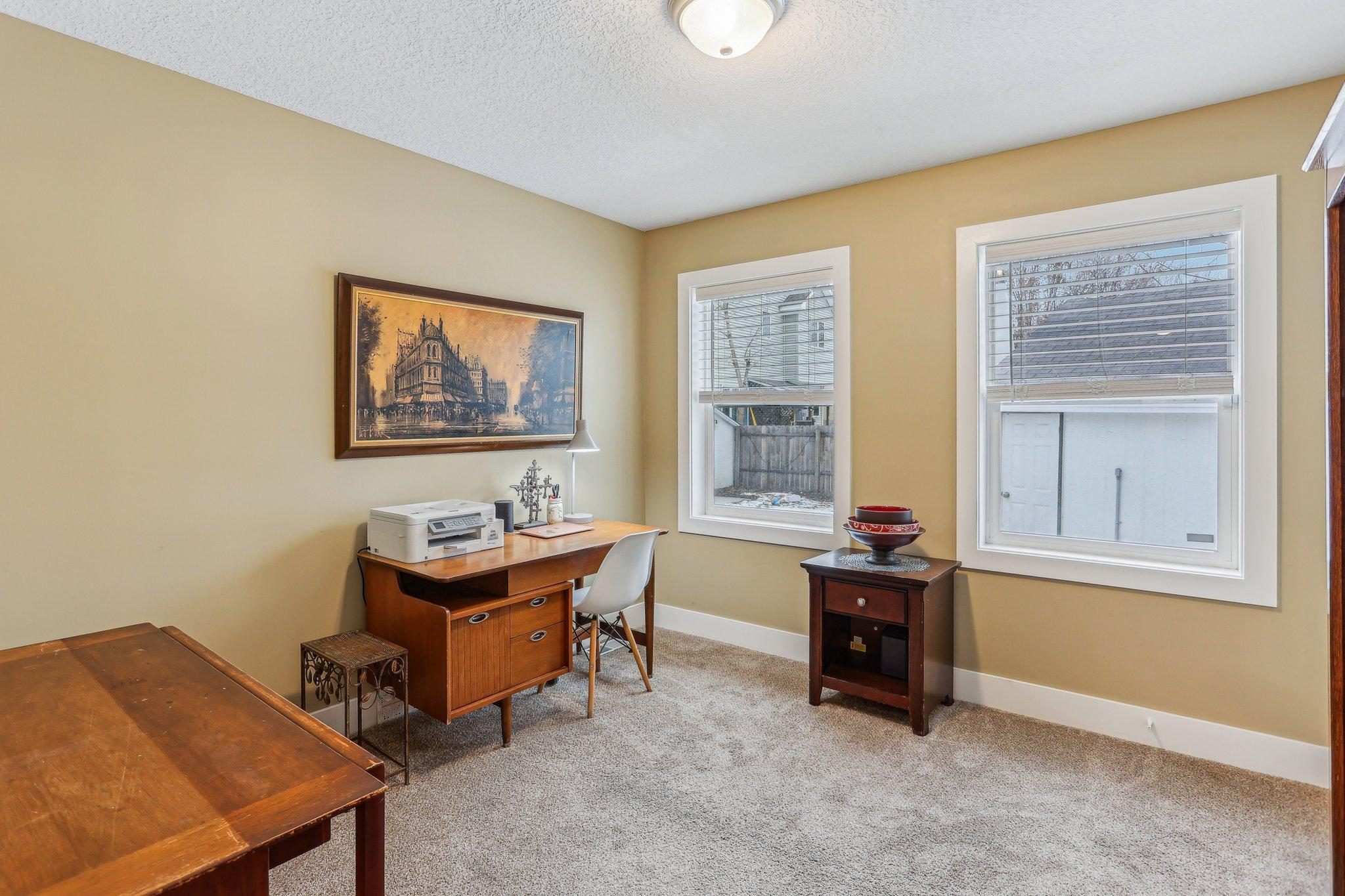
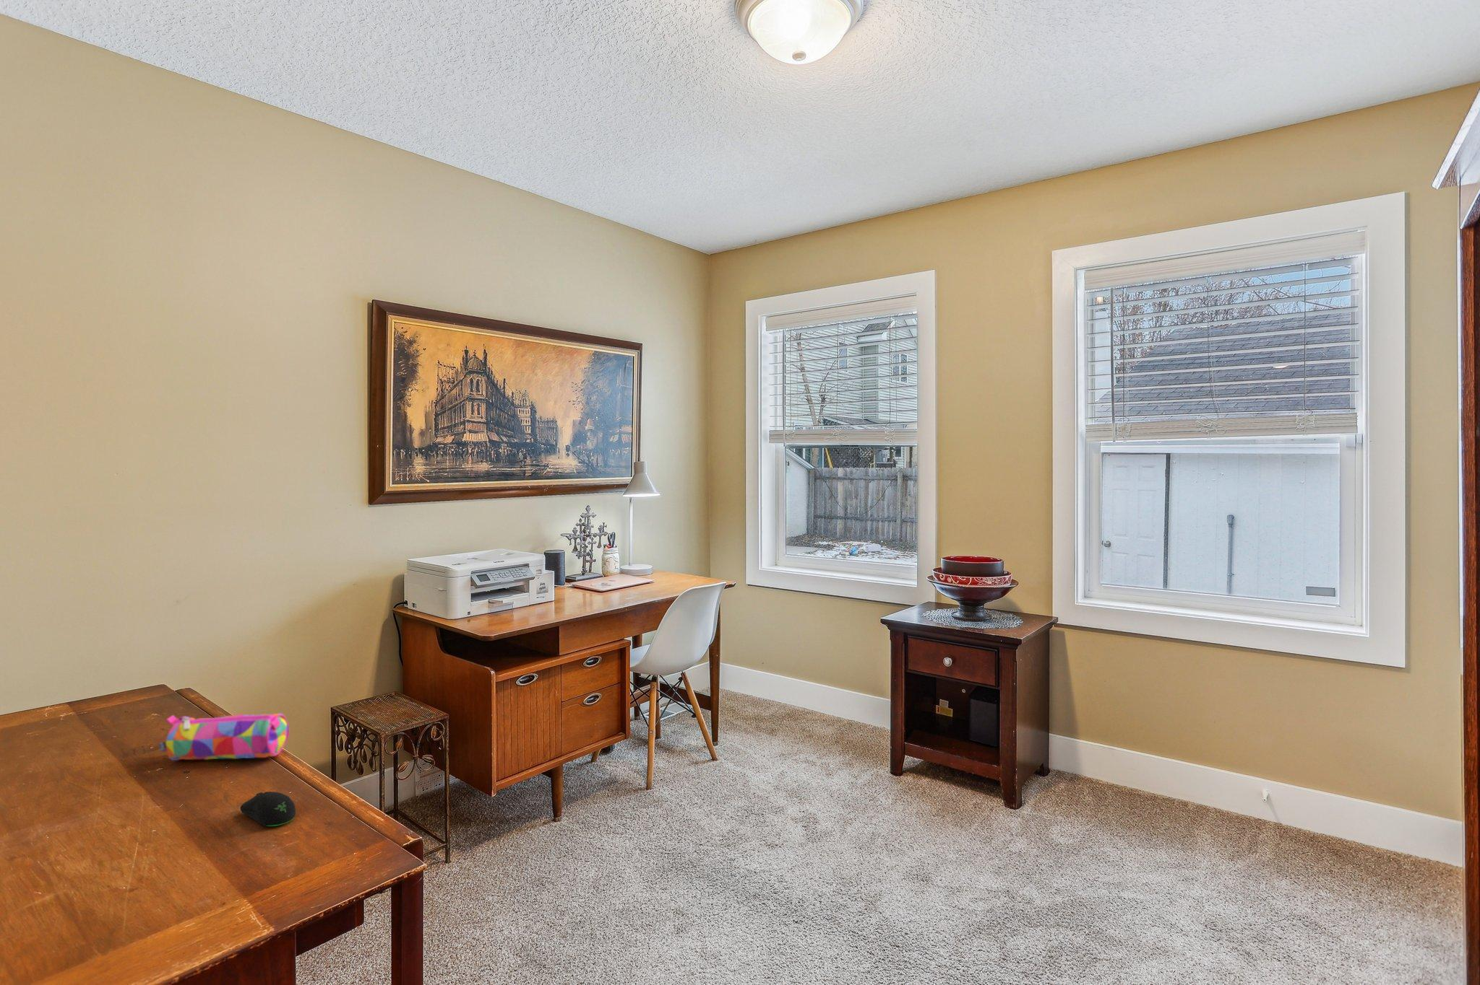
+ computer mouse (268, 804)
+ pencil case (227, 737)
